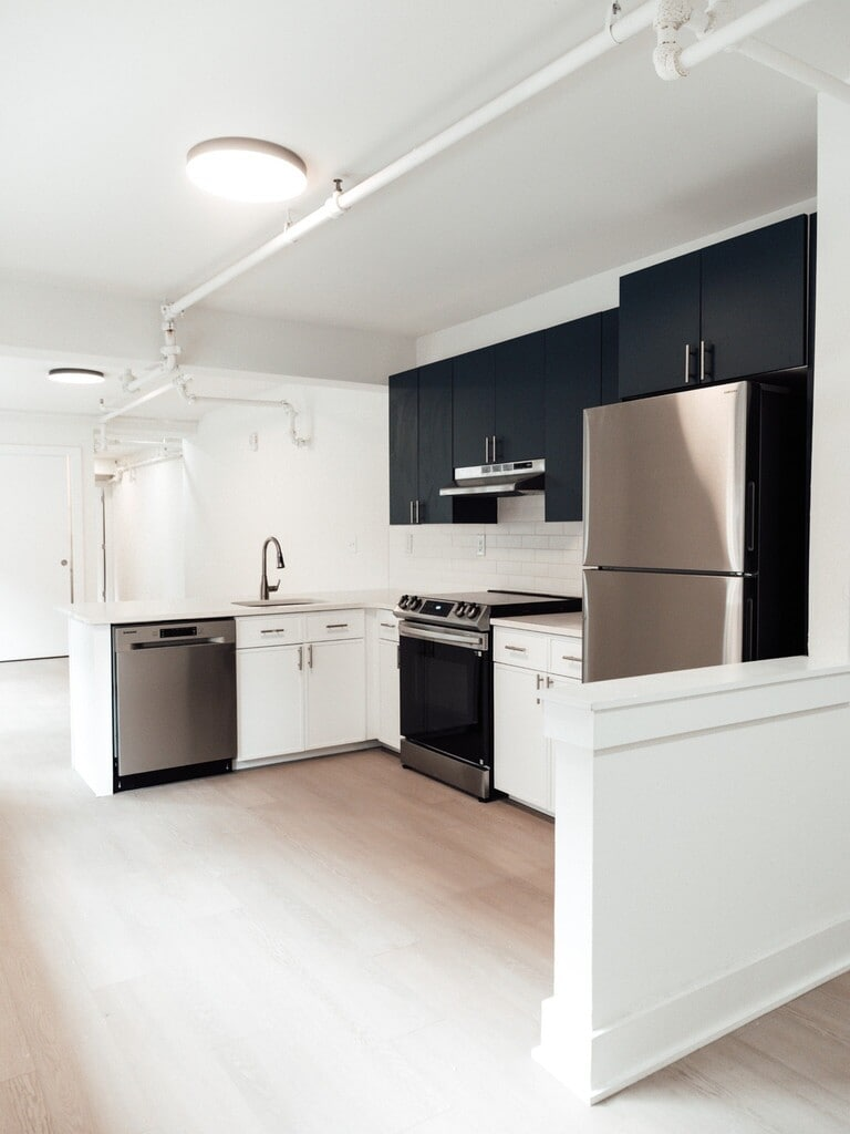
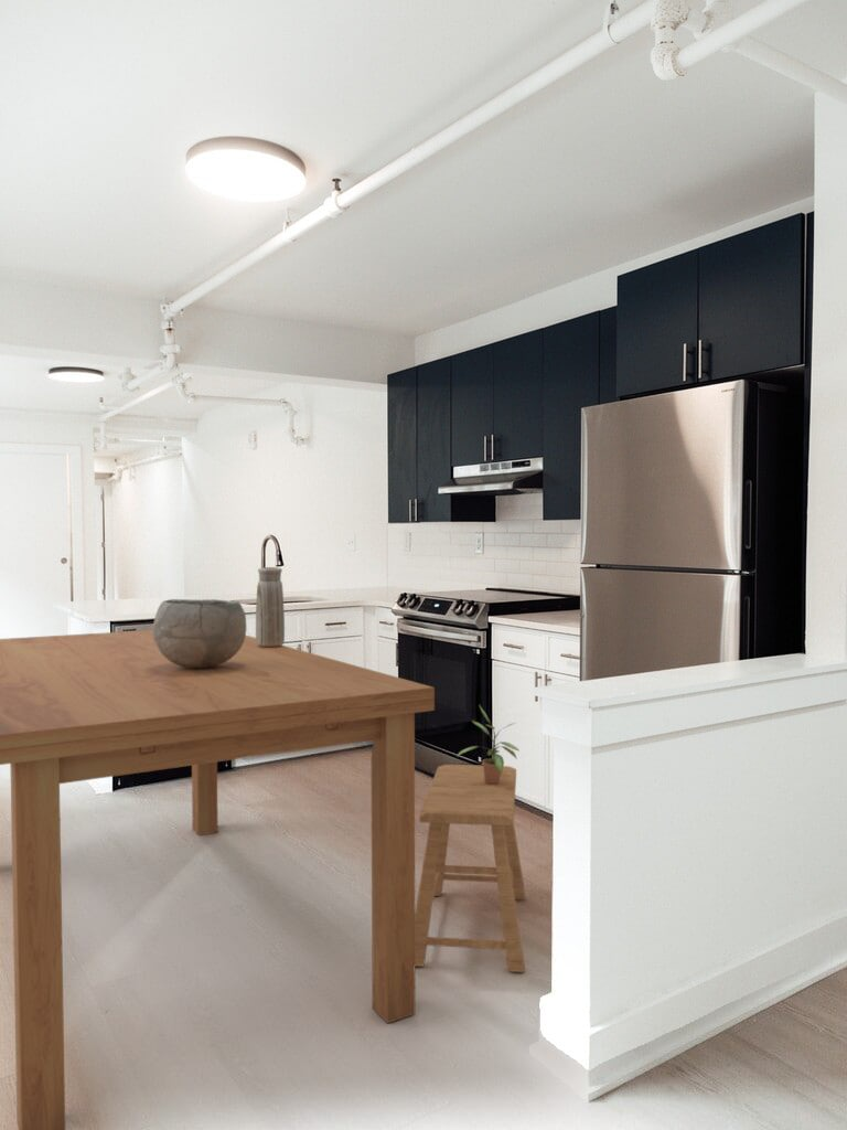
+ stool (471, 866)
+ vase (269, 606)
+ dining table (144, 771)
+ bowl (200, 632)
+ potted plant (492, 740)
